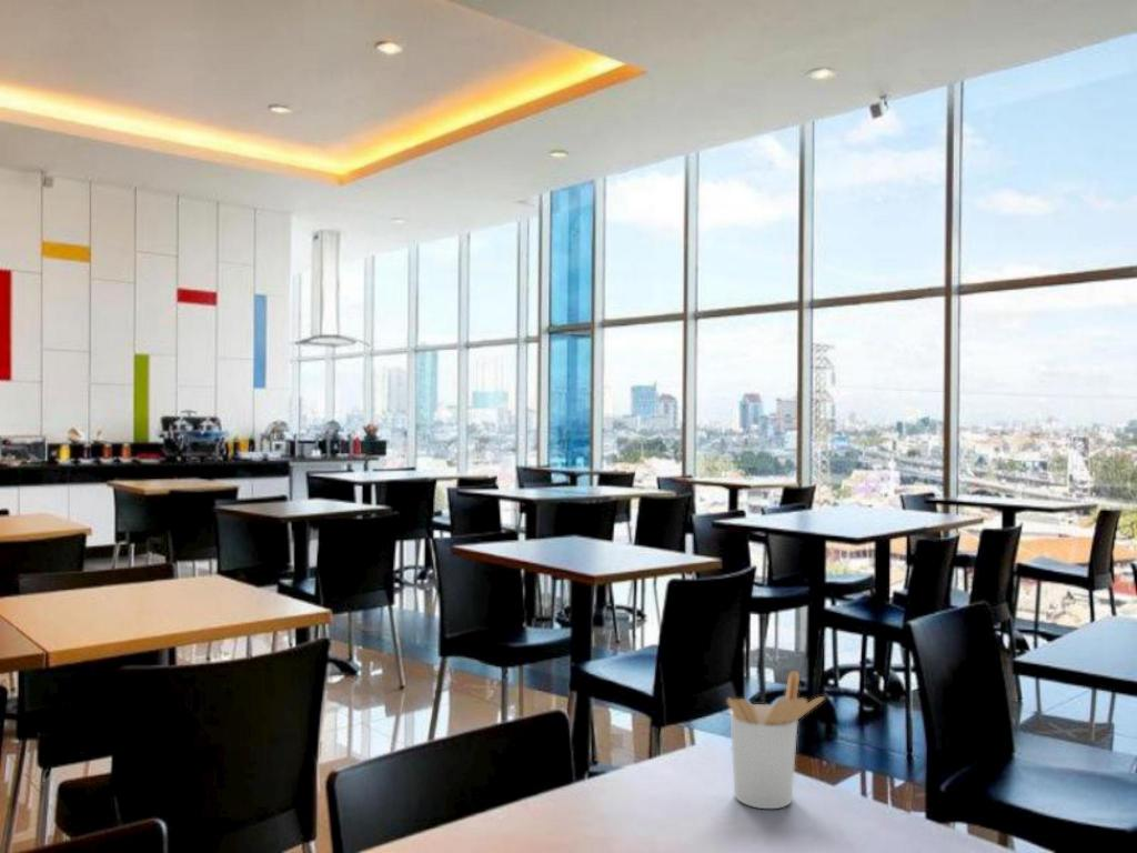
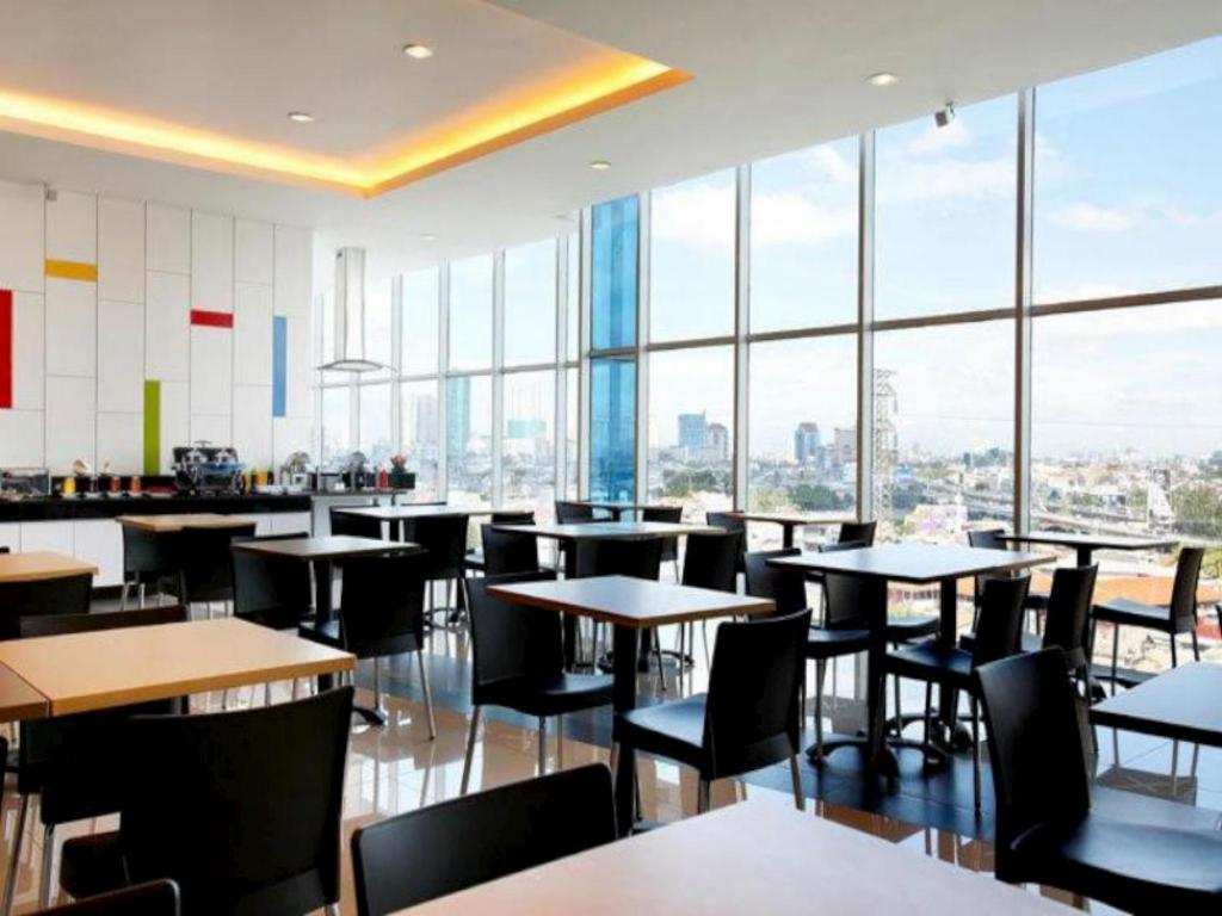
- utensil holder (774, 741)
